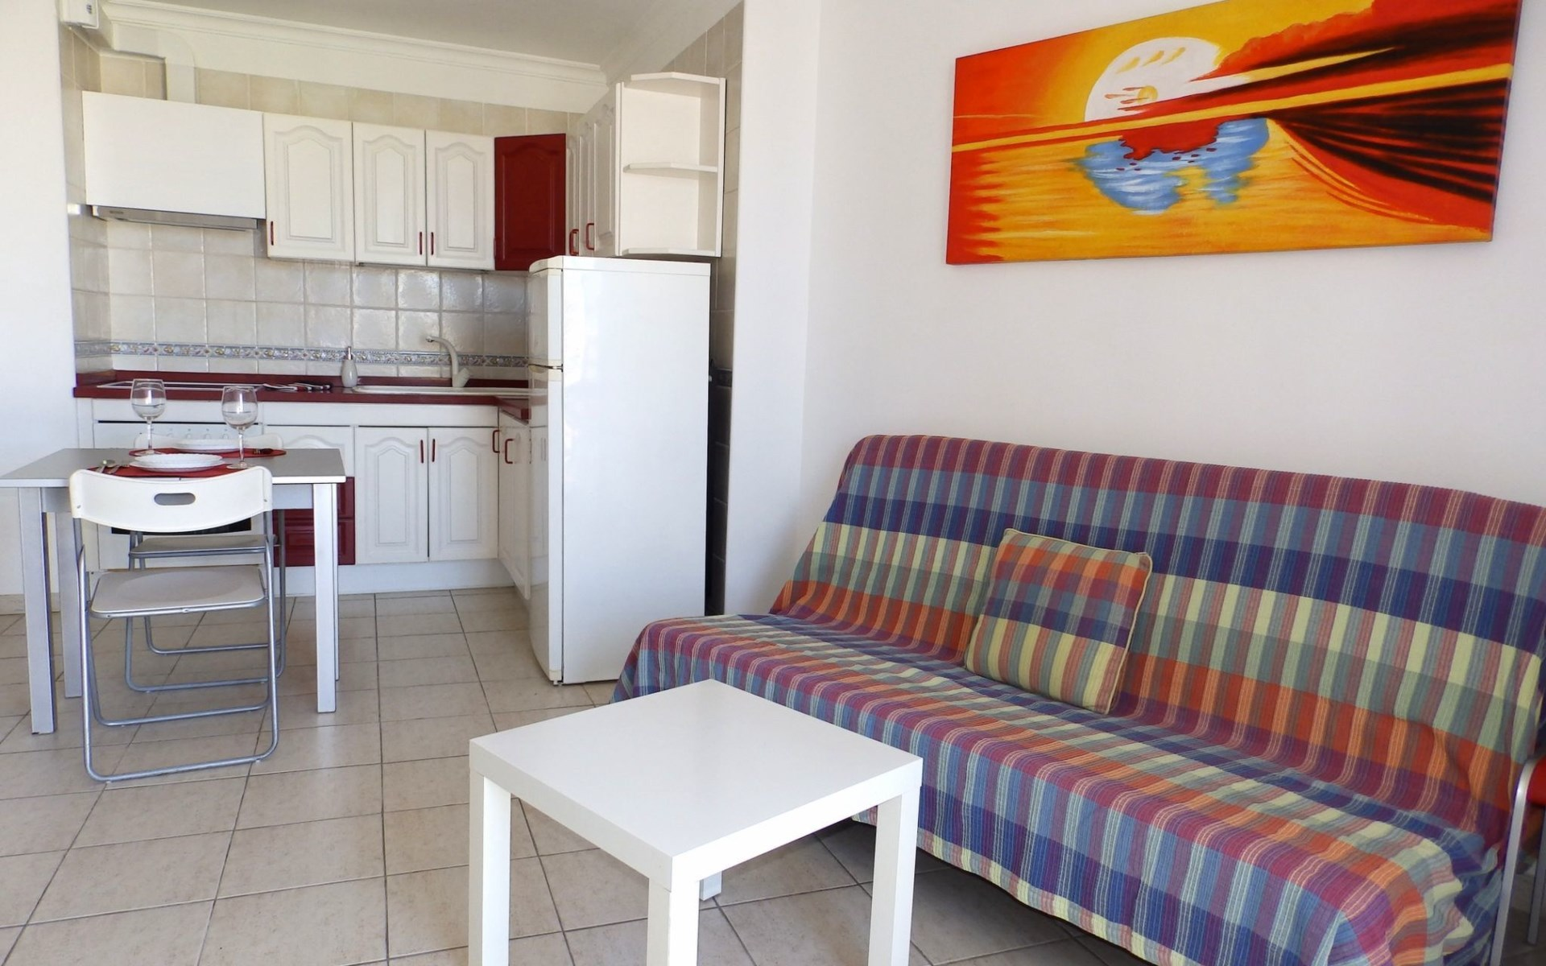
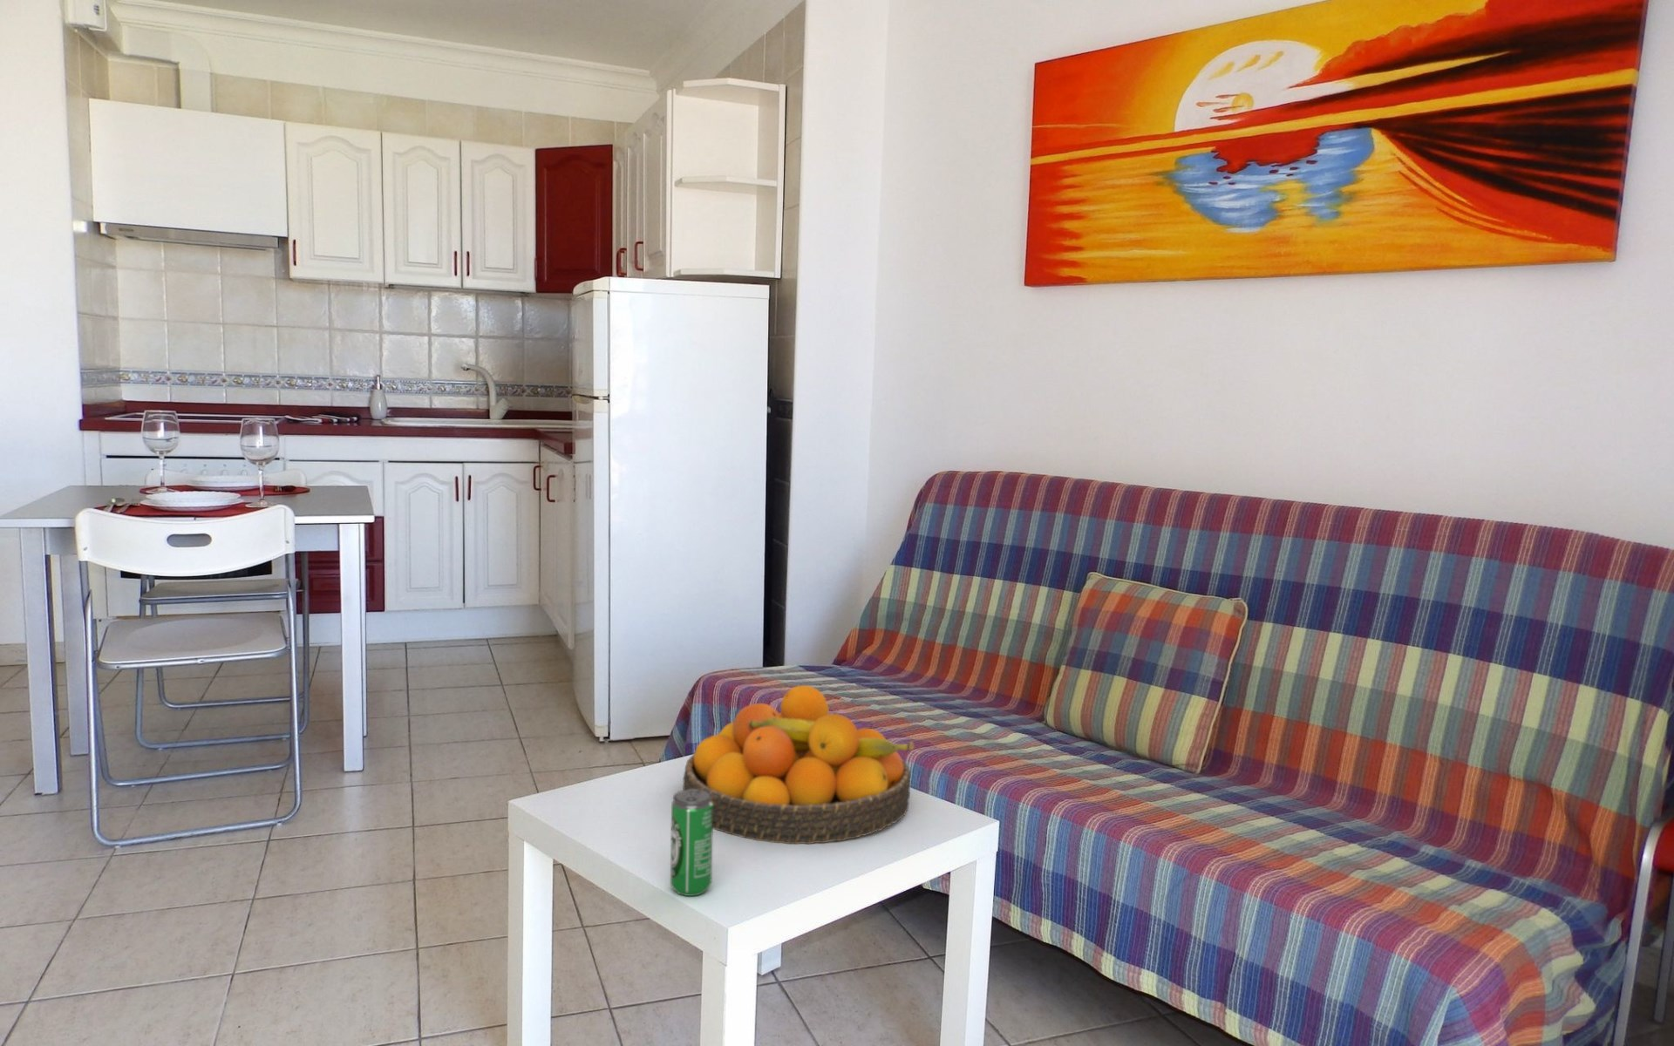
+ fruit bowl (798, 752)
+ beverage can (692, 842)
